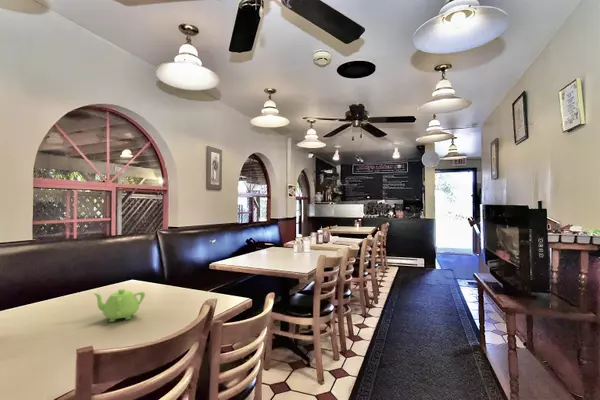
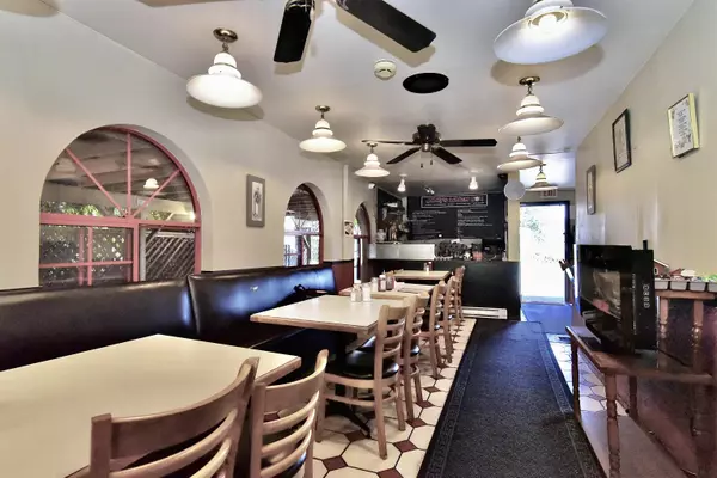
- teapot (119, 303)
